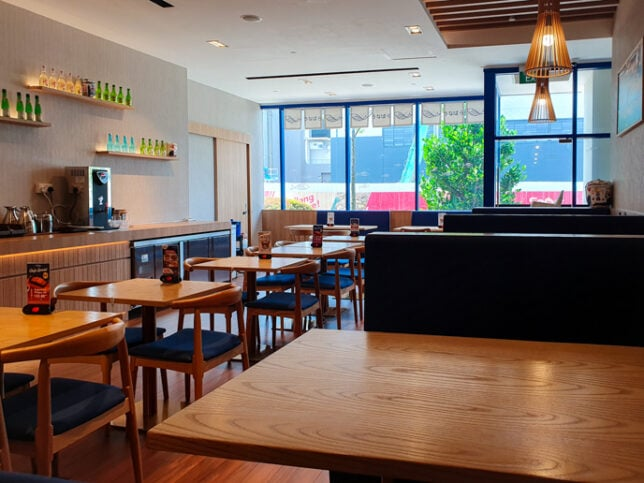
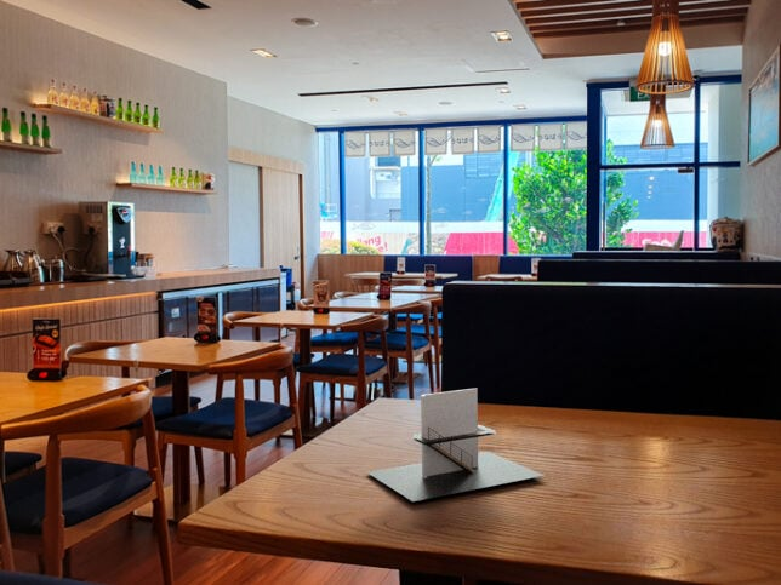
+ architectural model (454, 434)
